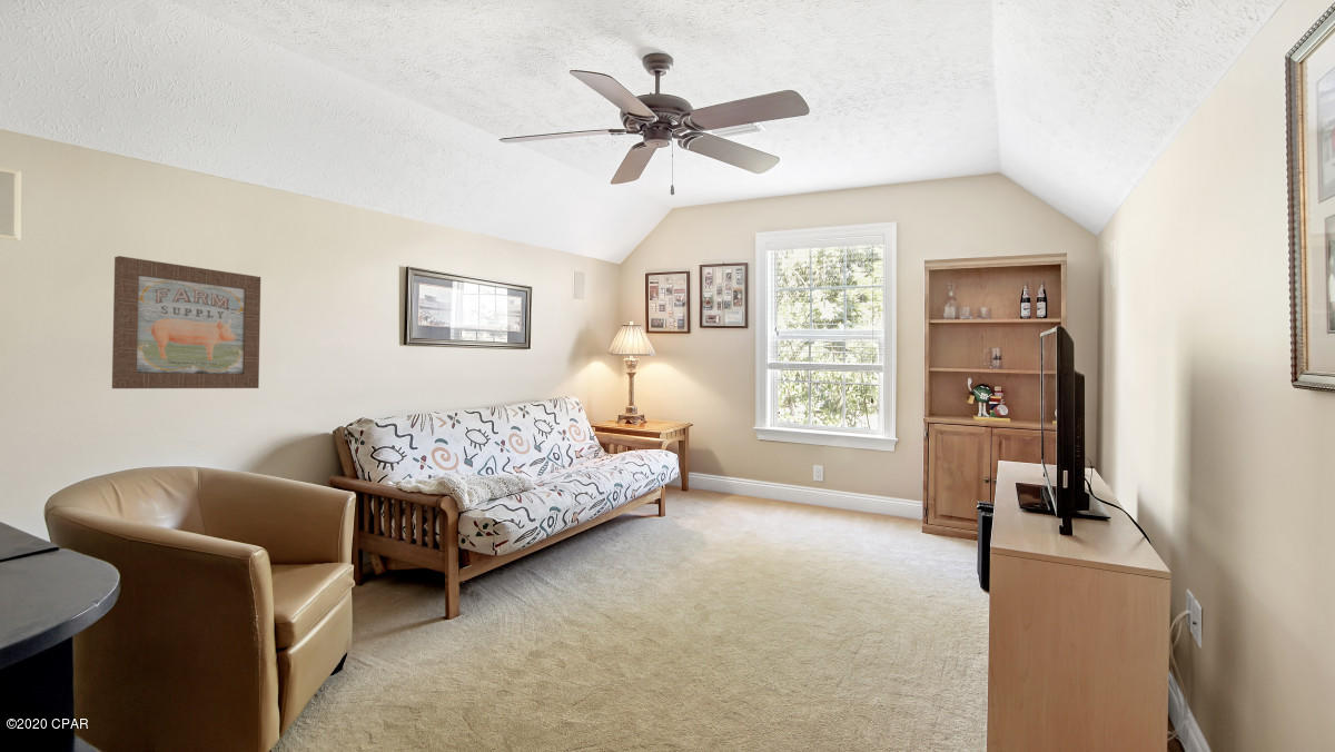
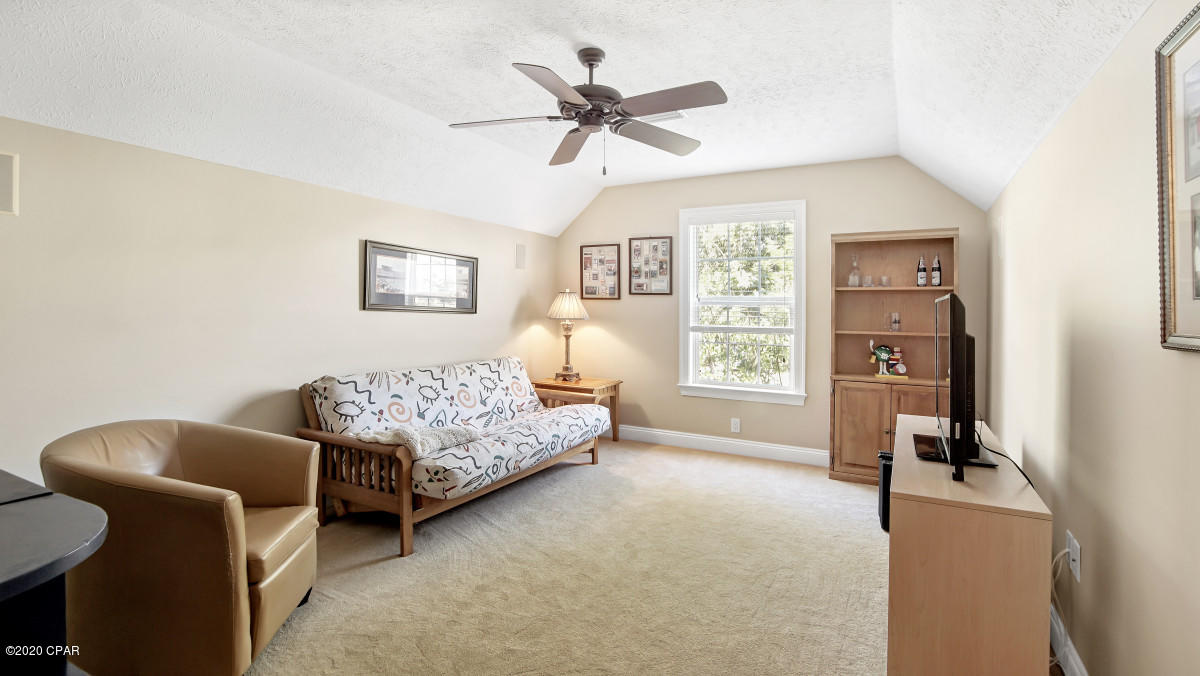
- wall art (192, 327)
